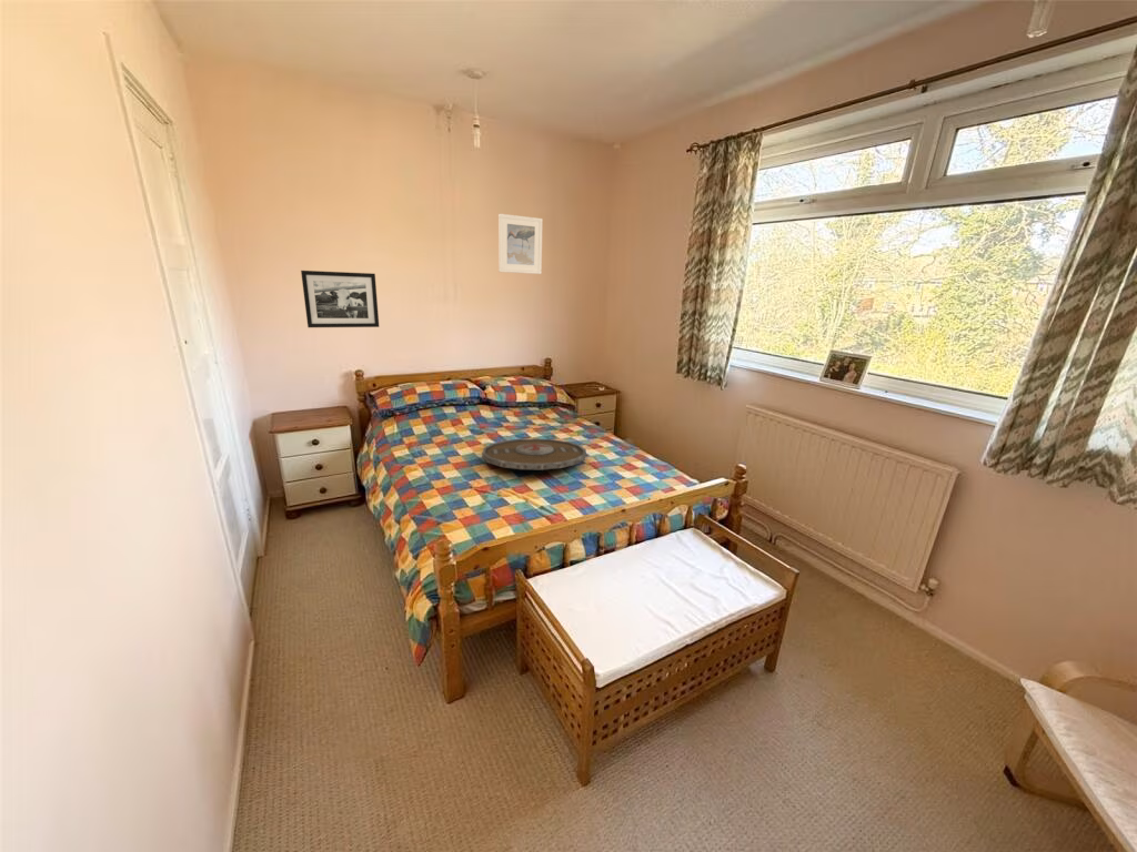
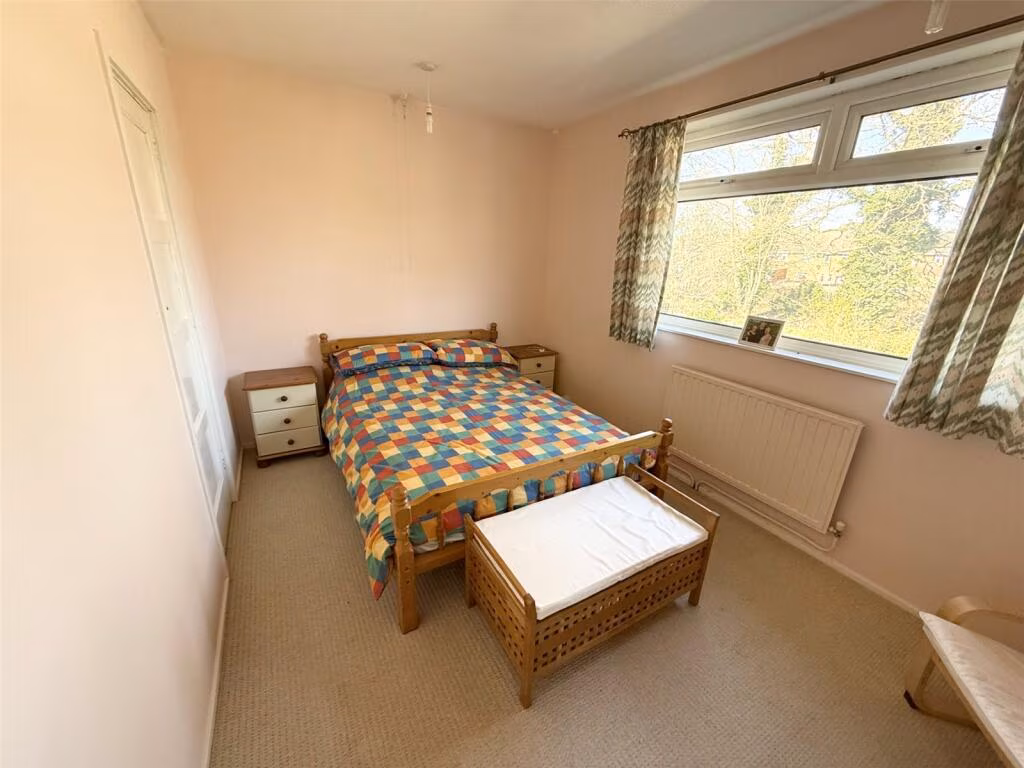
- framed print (520, 244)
- serving tray (534, 453)
- picture frame (341, 300)
